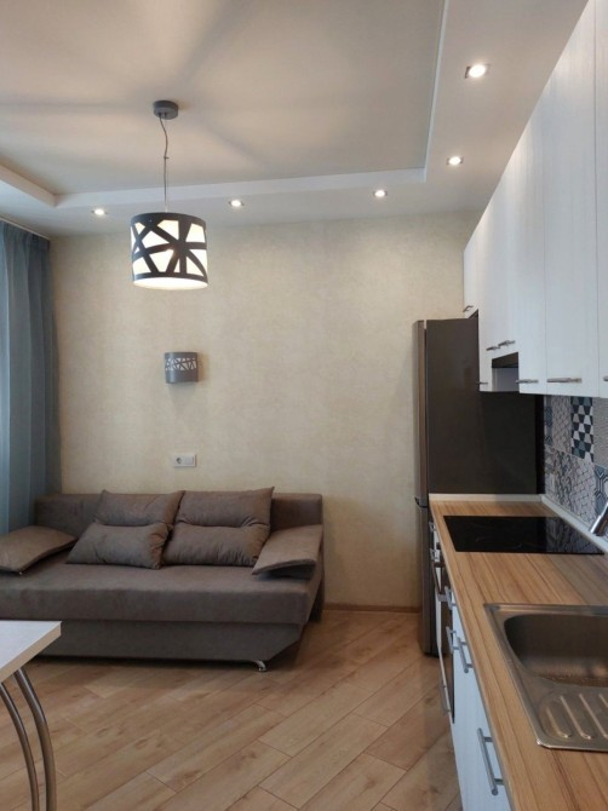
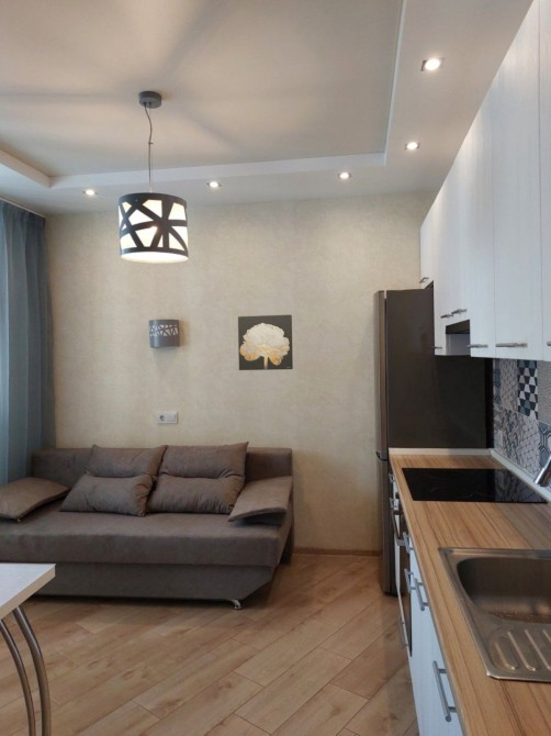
+ wall art (265, 343)
